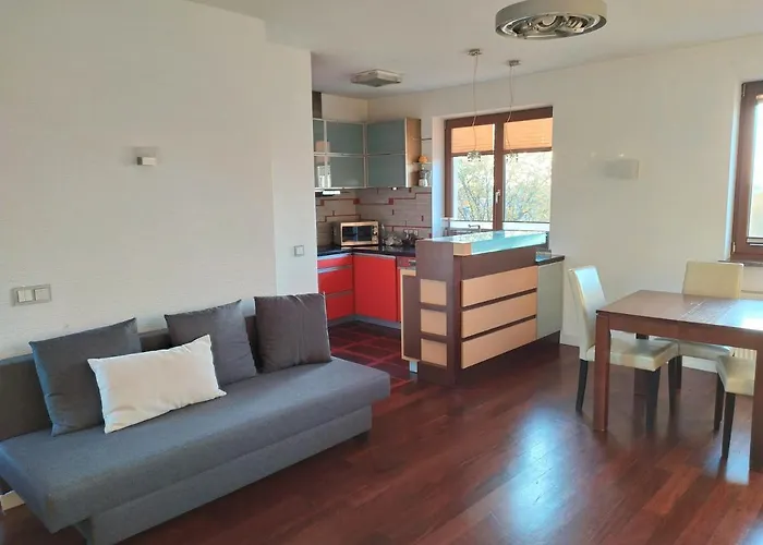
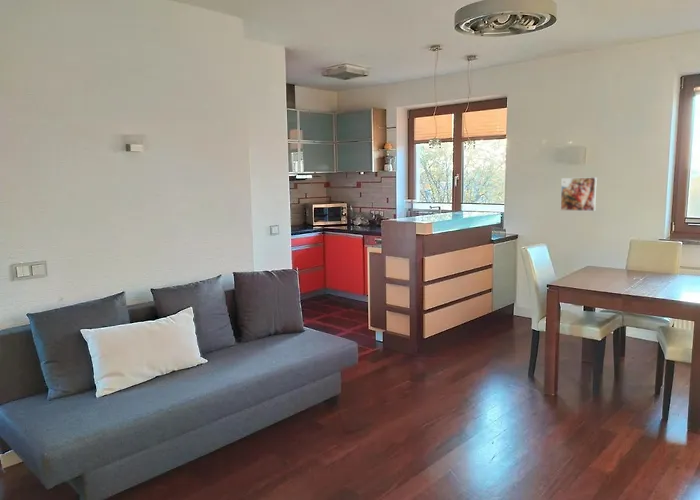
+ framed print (578, 194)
